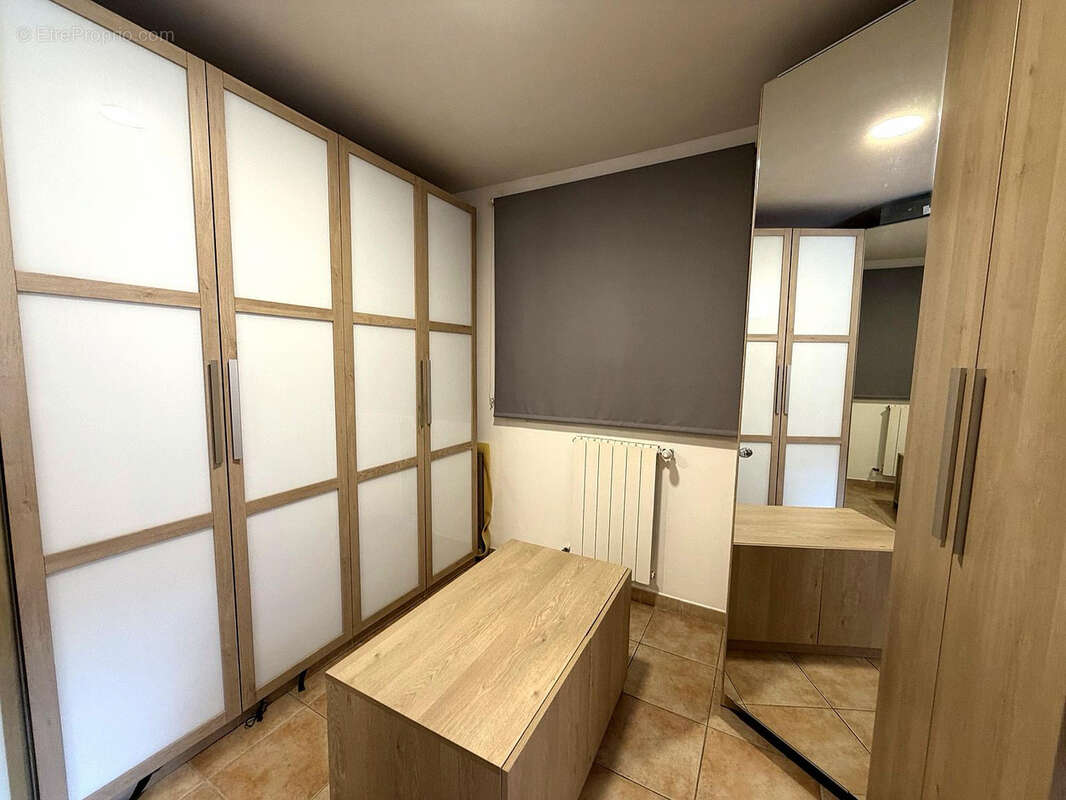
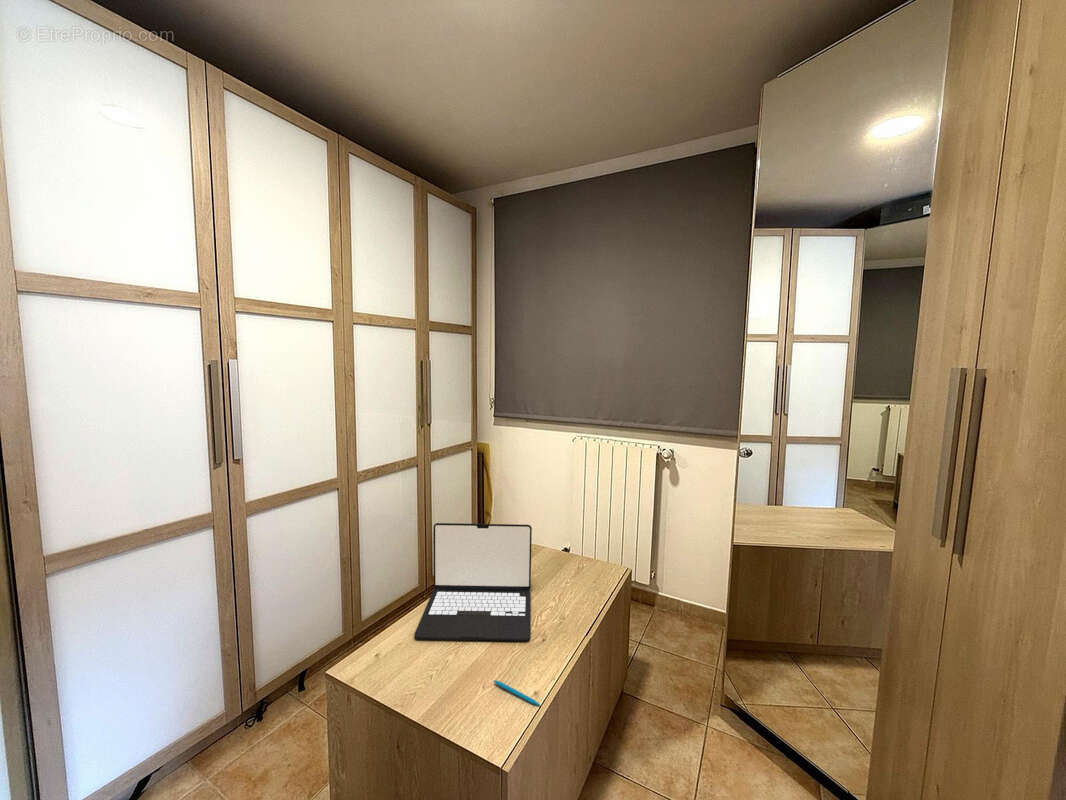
+ pen (516, 692)
+ laptop (477, 577)
